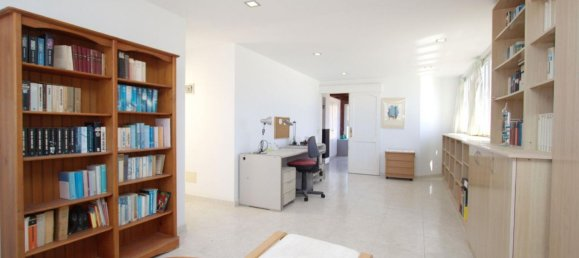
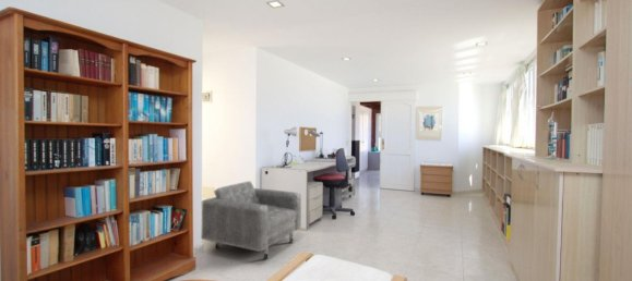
+ armchair (254, 215)
